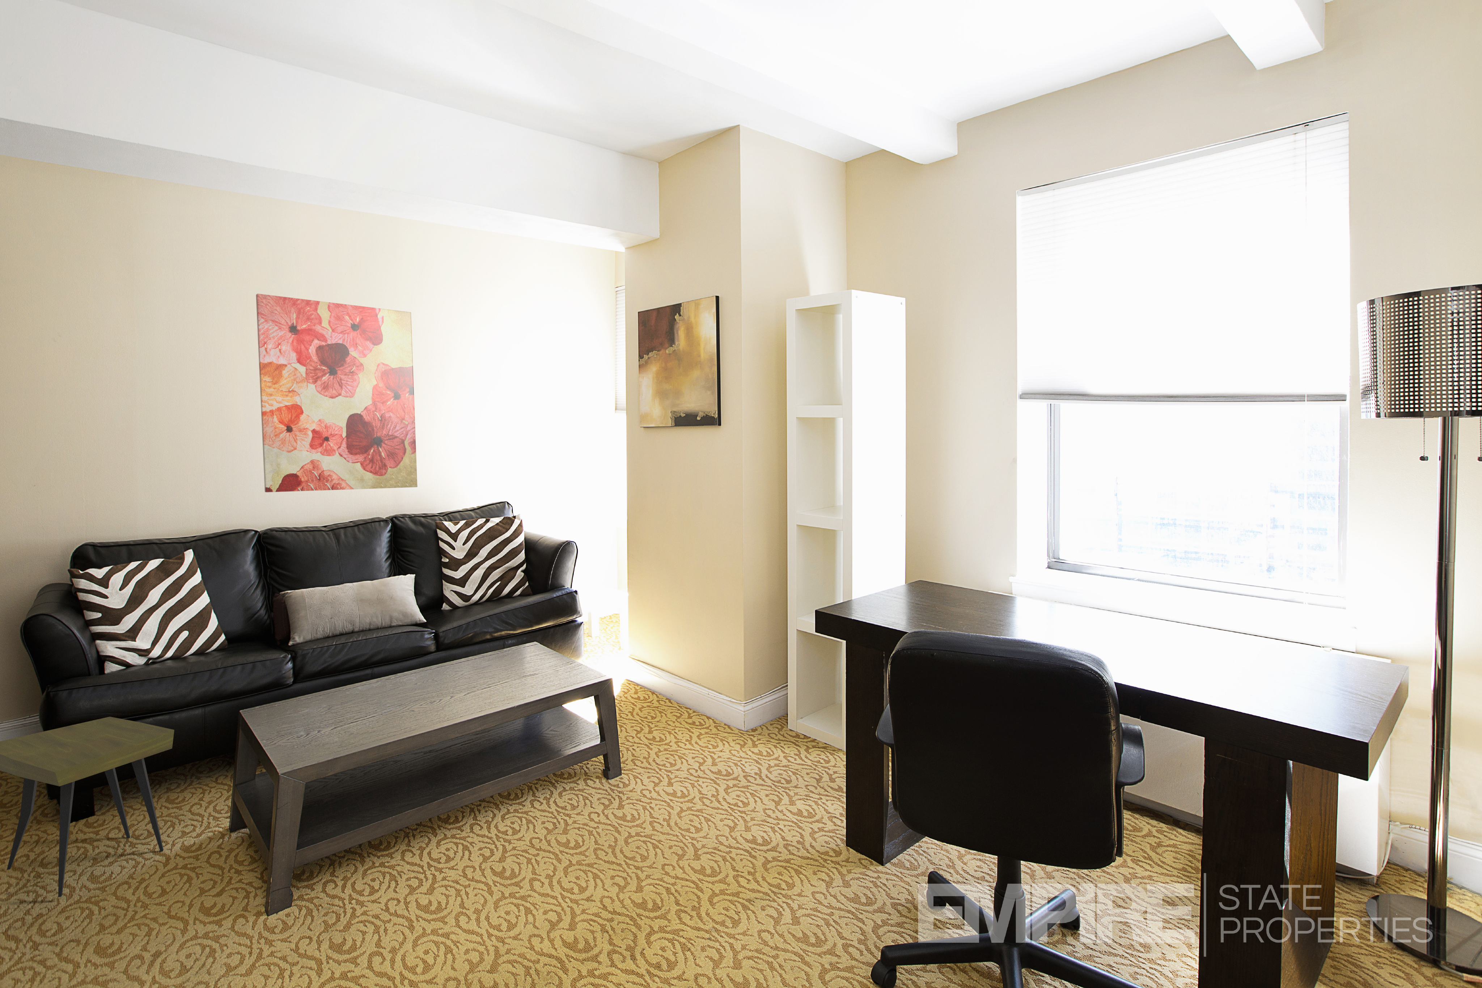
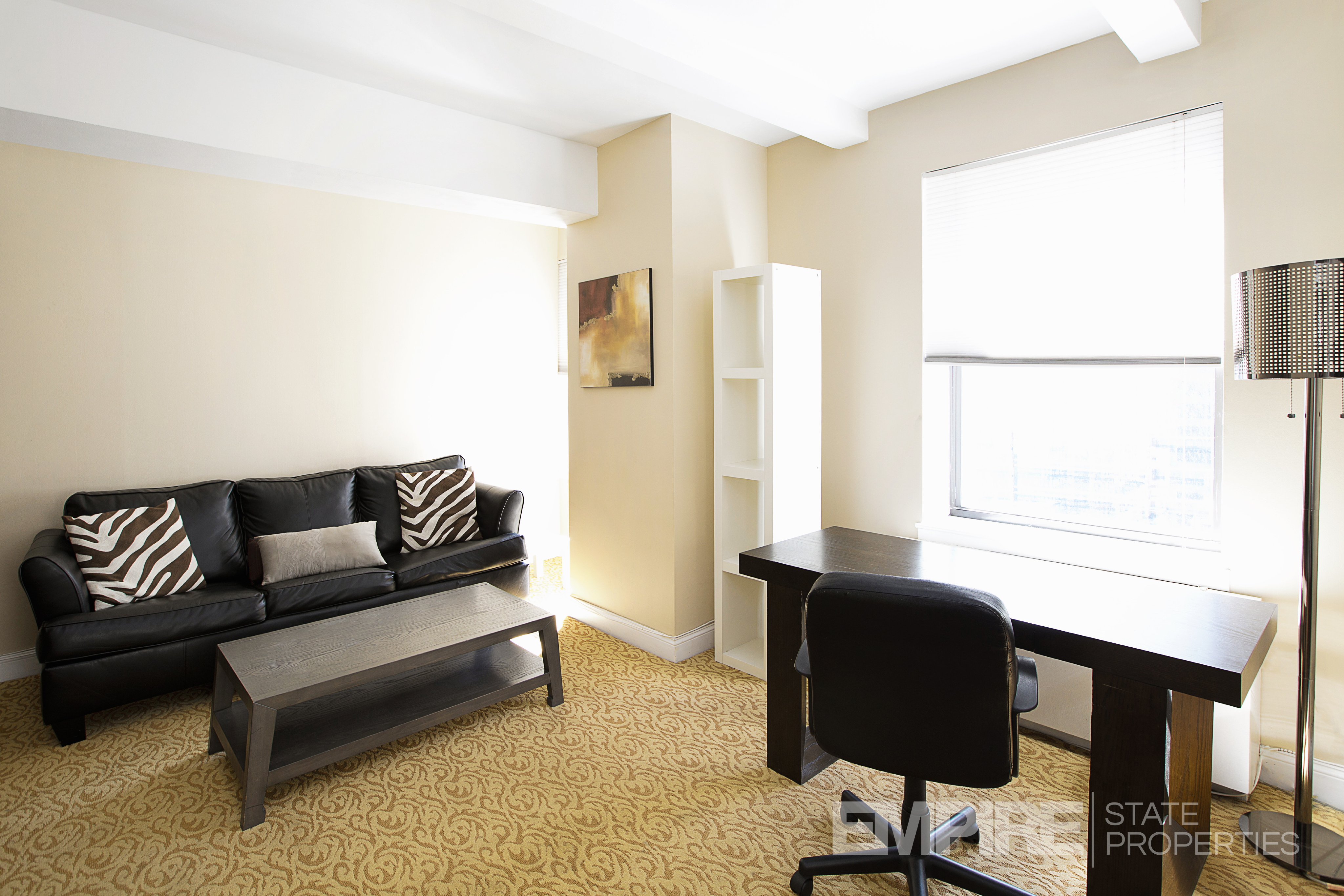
- wall art (342, 397)
- side table (73, 802)
